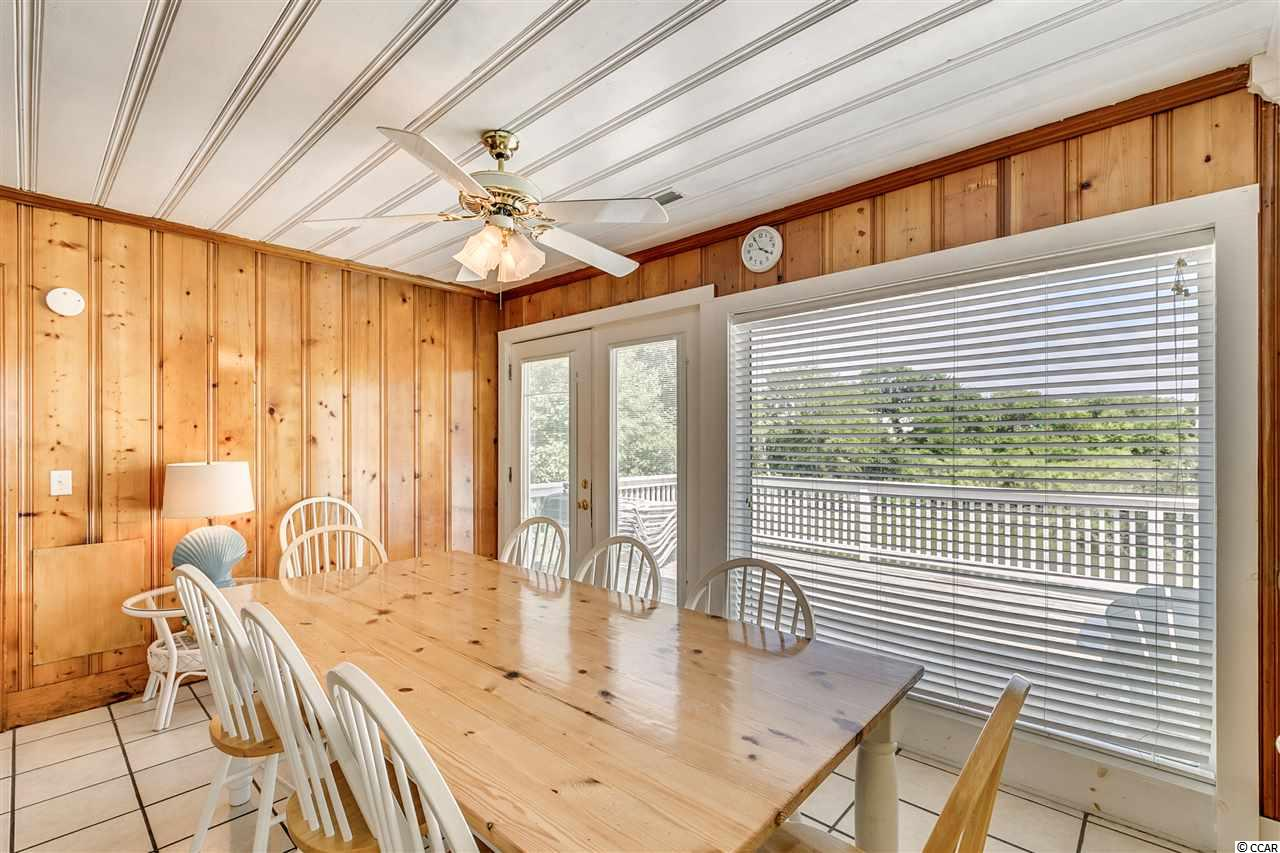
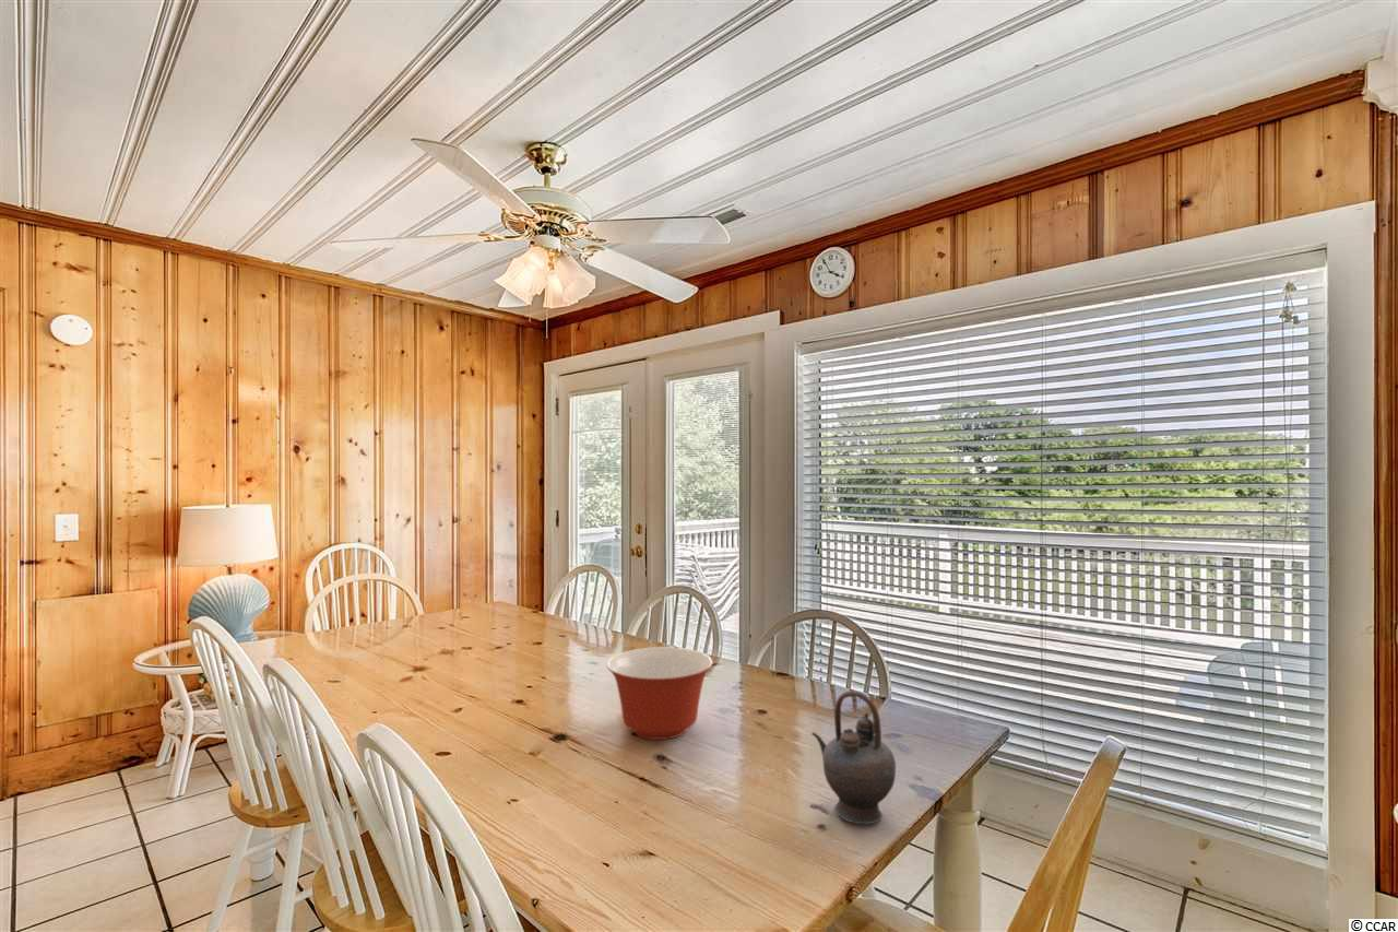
+ teapot (851, 750)
+ mixing bowl (660, 695)
